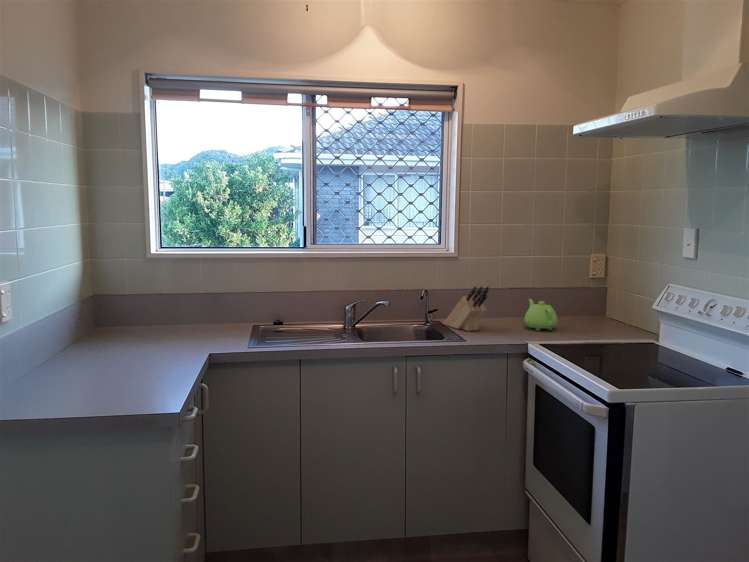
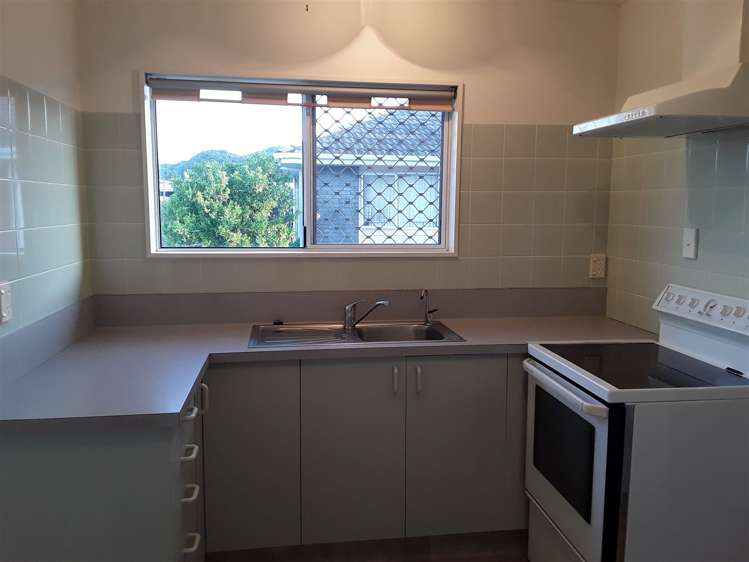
- knife block (467, 306)
- teapot (540, 314)
